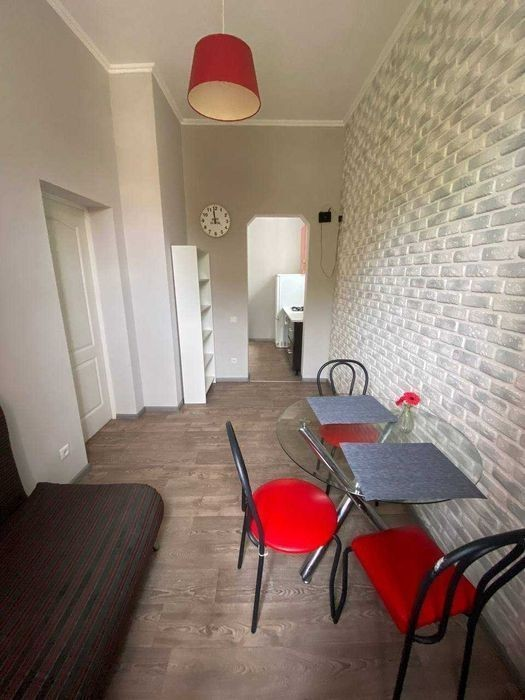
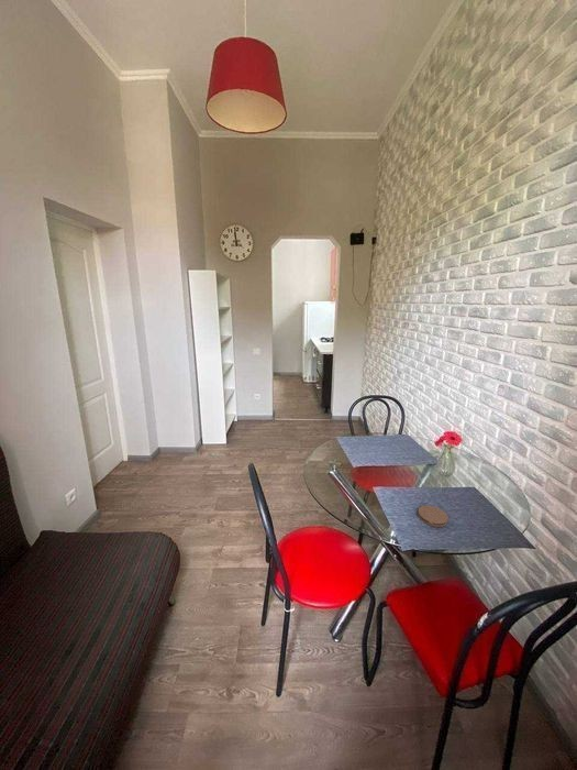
+ coaster (432, 515)
